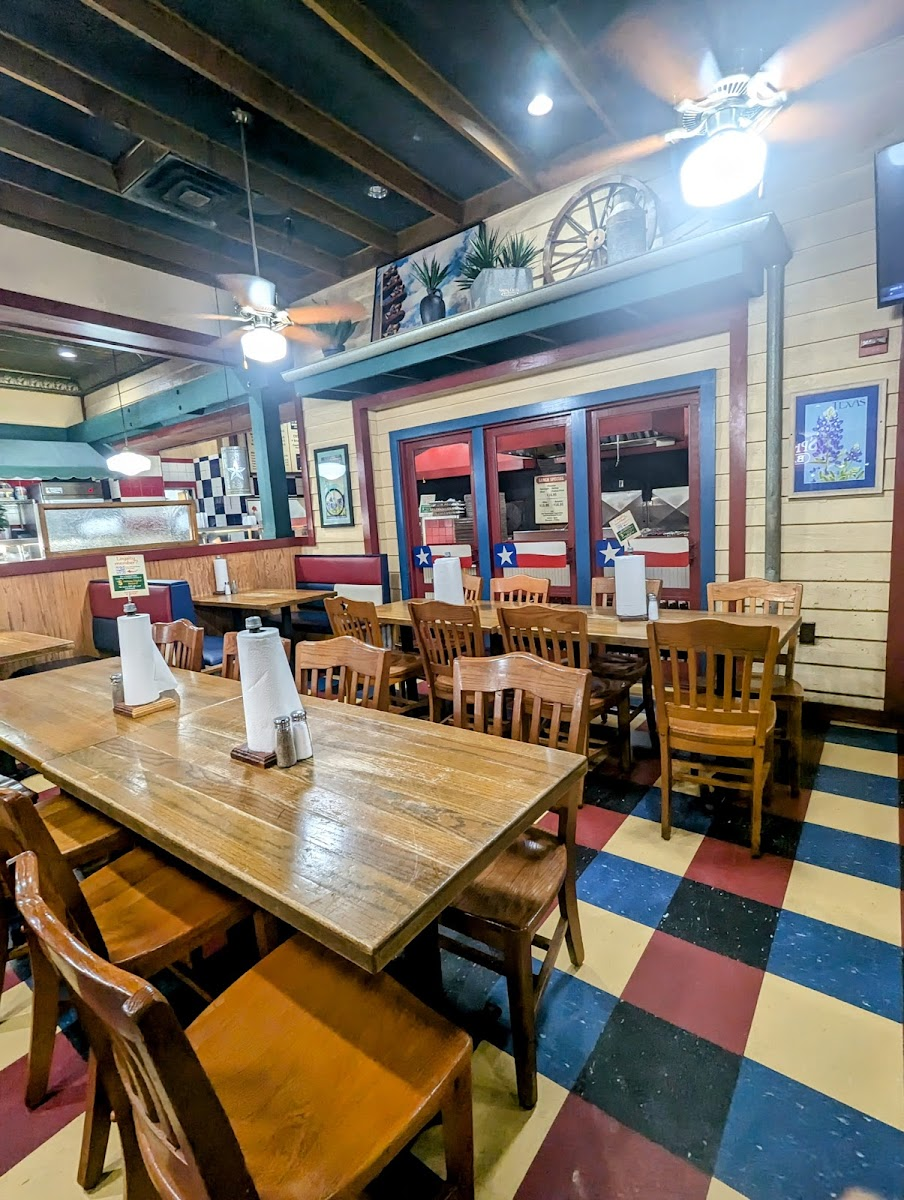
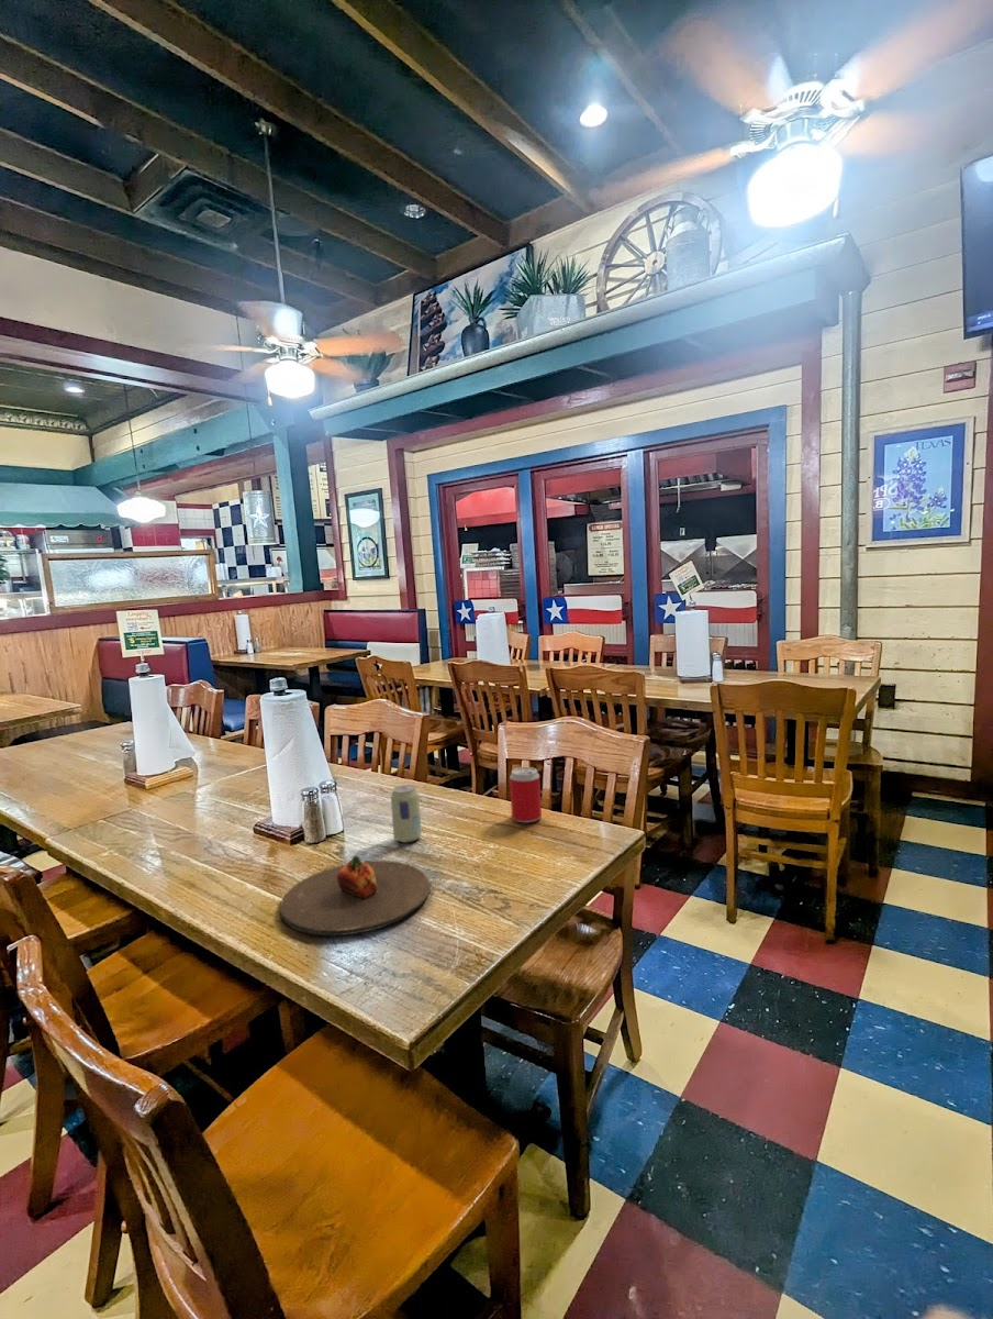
+ plate (355, 876)
+ beverage can (525, 794)
+ beverage can (405, 813)
